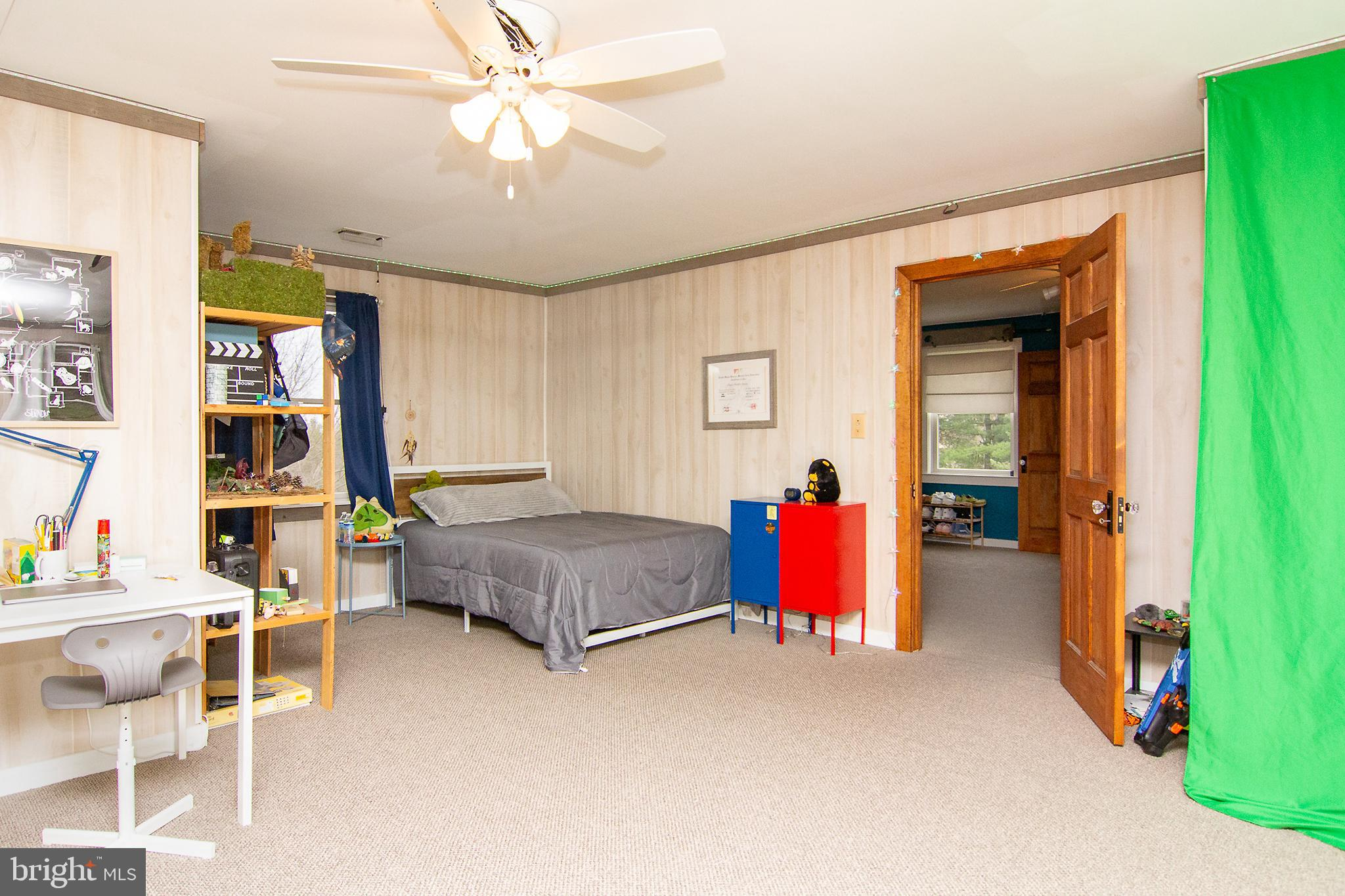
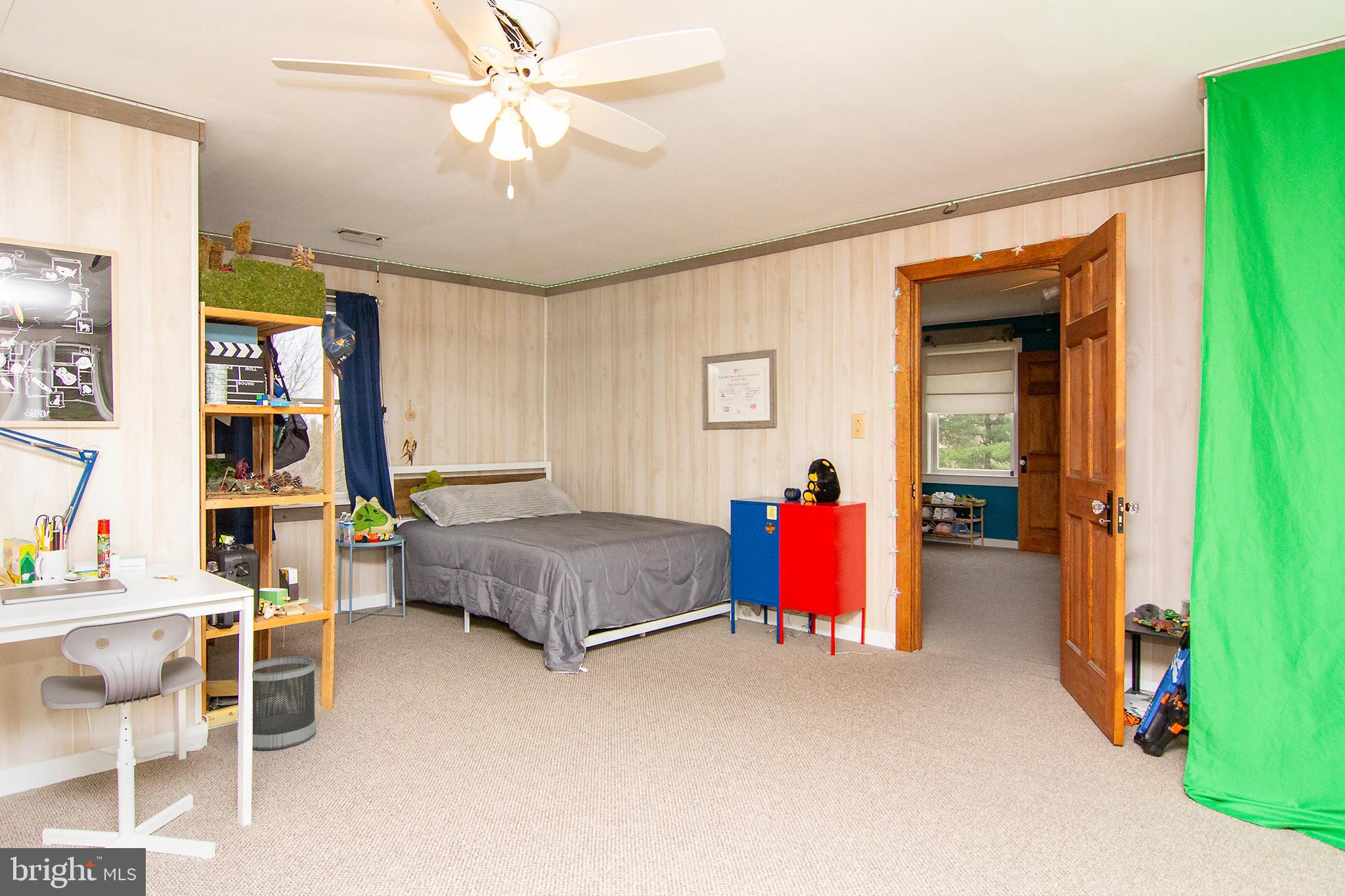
+ wastebasket (280, 701)
